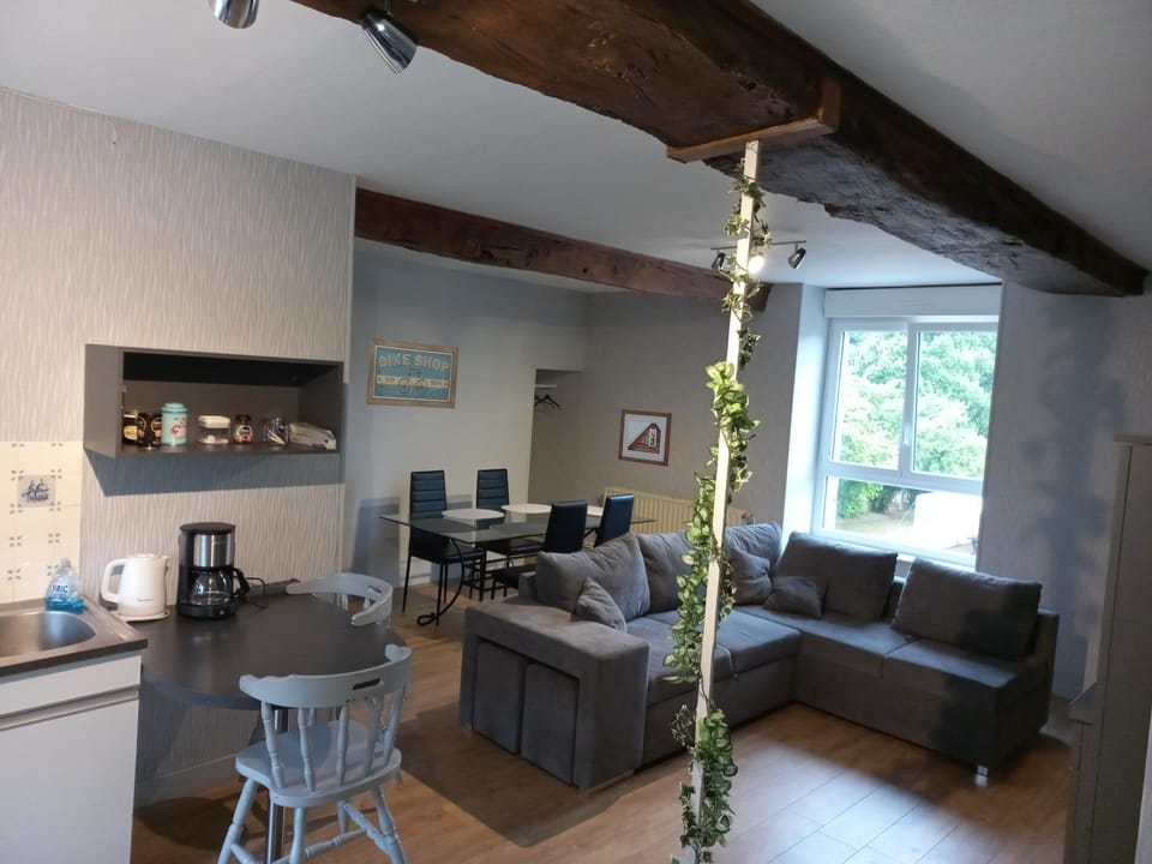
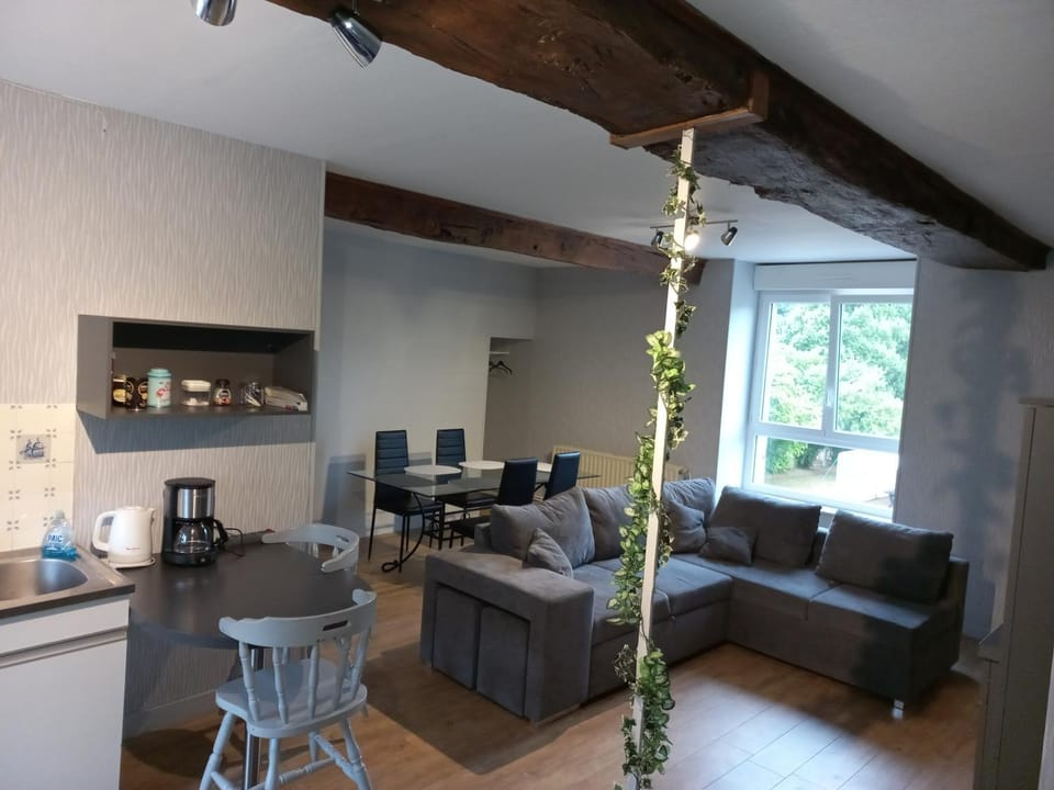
- picture frame (643, 437)
- wall art (414, 374)
